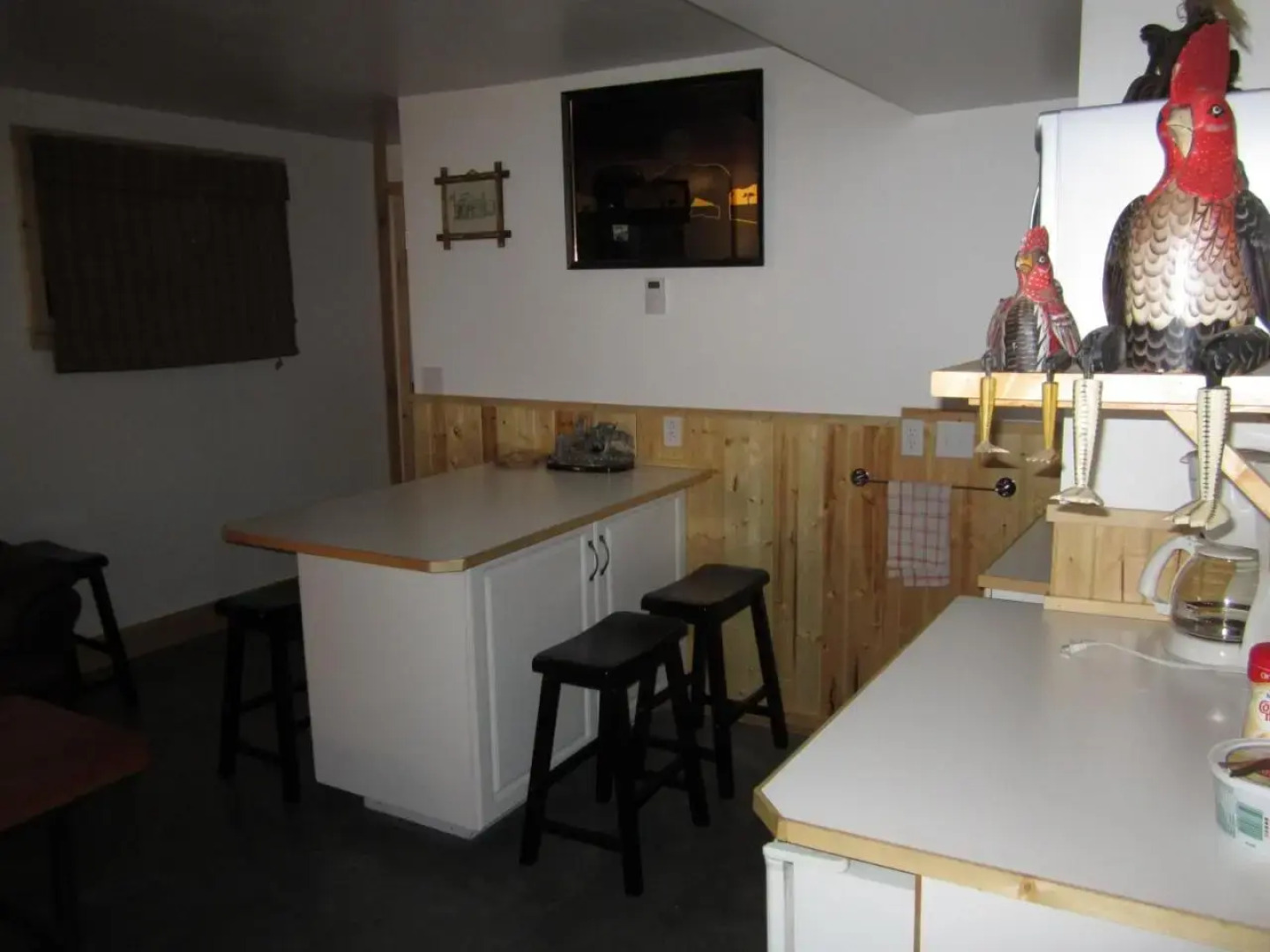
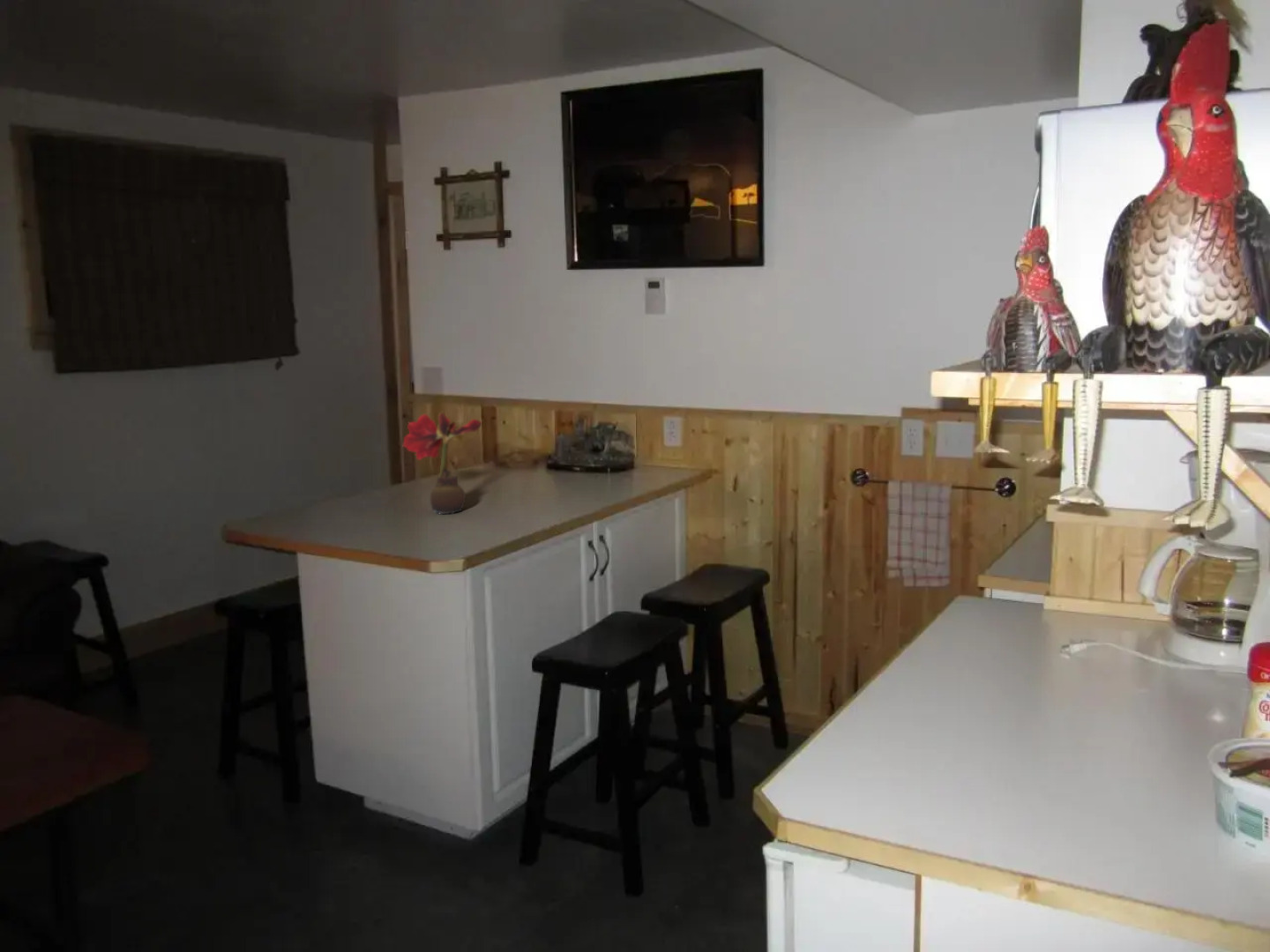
+ flower (441, 459)
